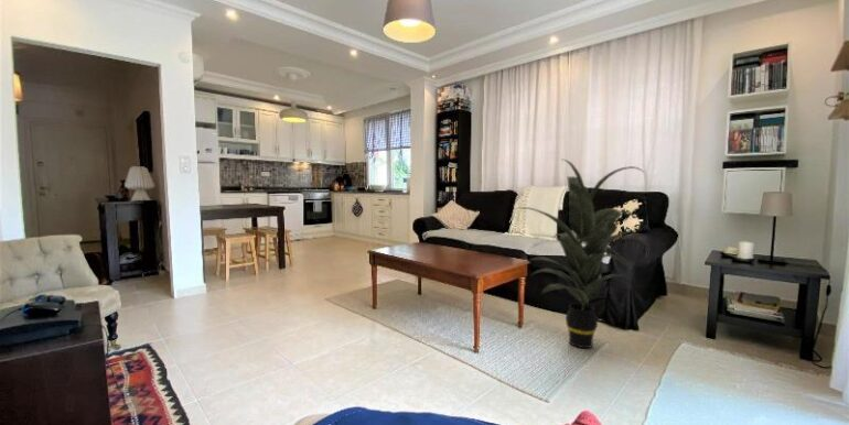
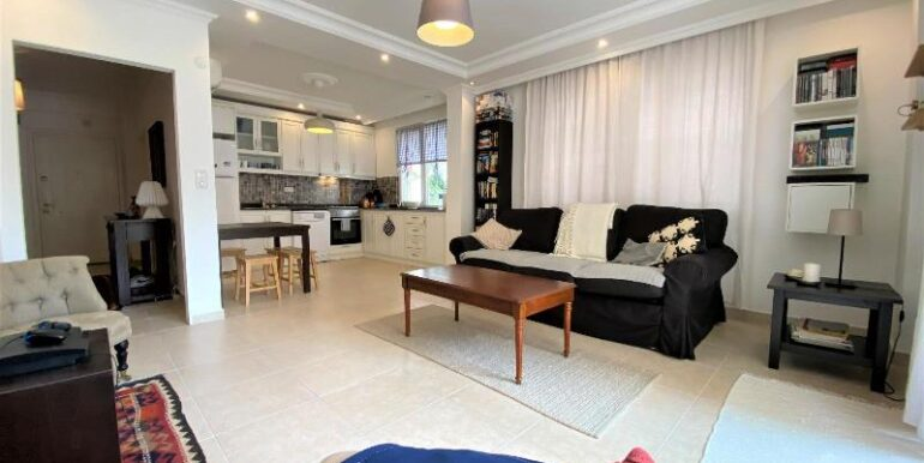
- indoor plant (578, 250)
